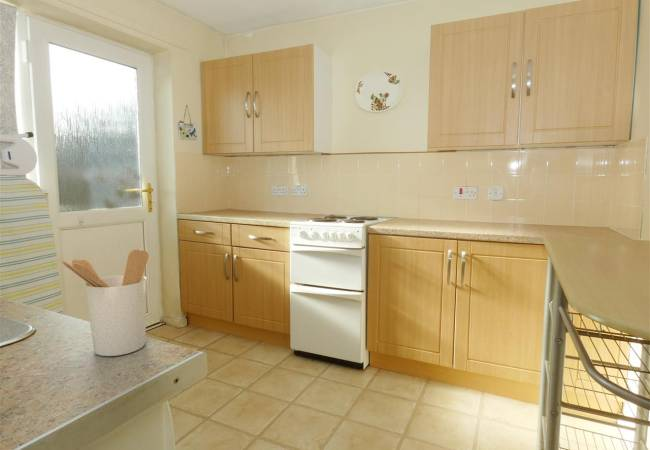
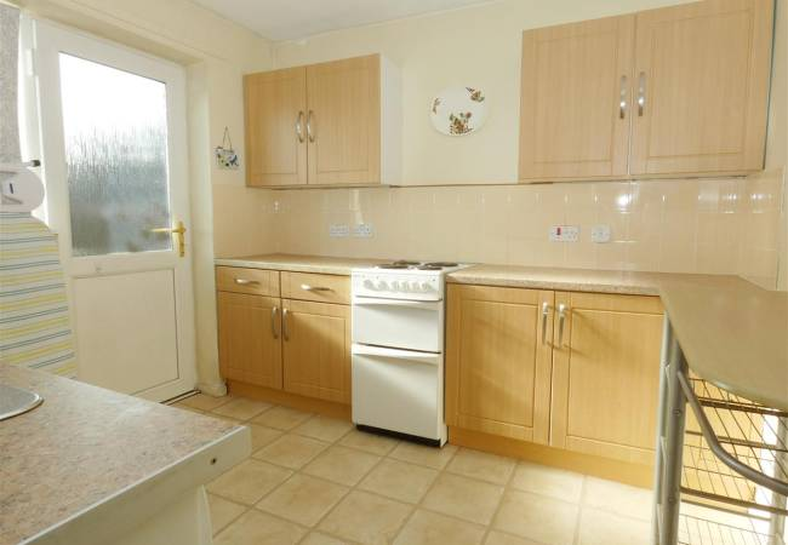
- utensil holder (105, 301)
